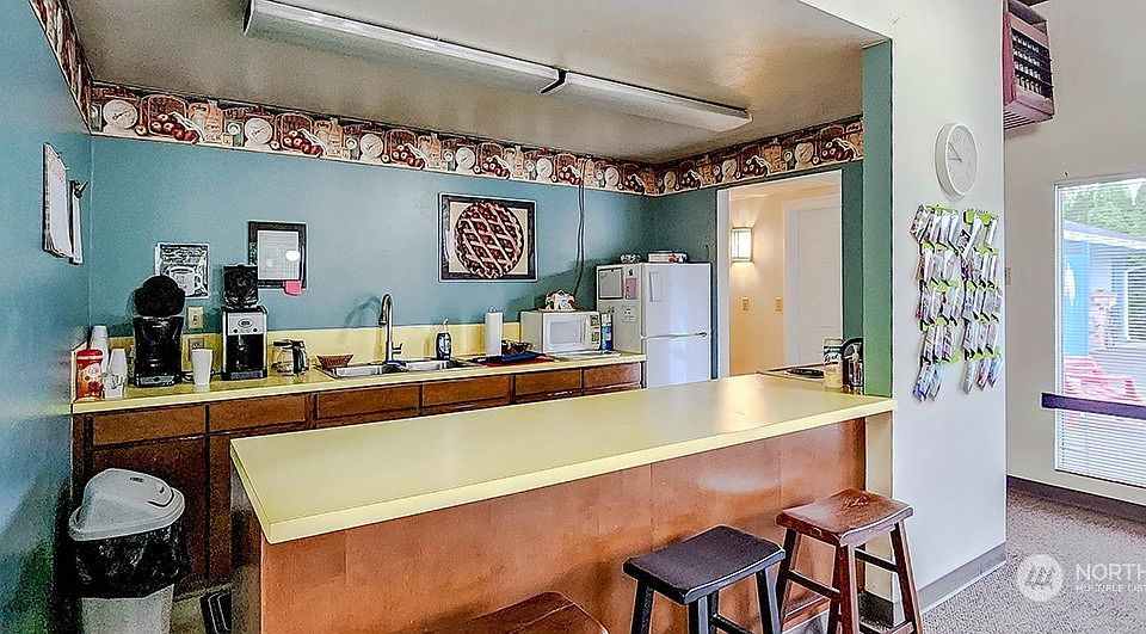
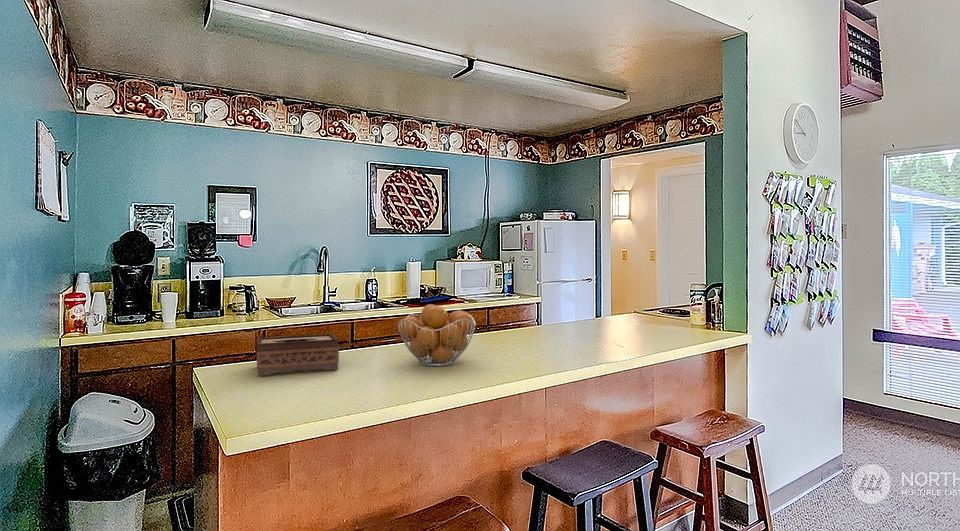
+ fruit basket (437, 333)
+ tissue box (297, 353)
